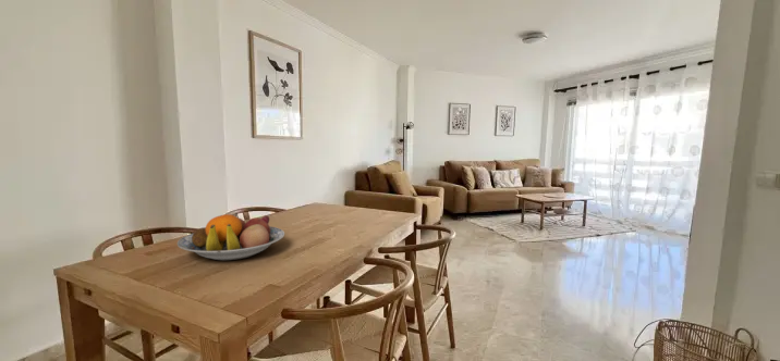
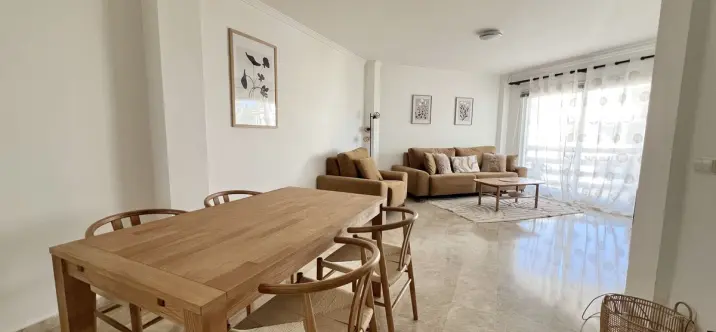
- fruit bowl (233, 233)
